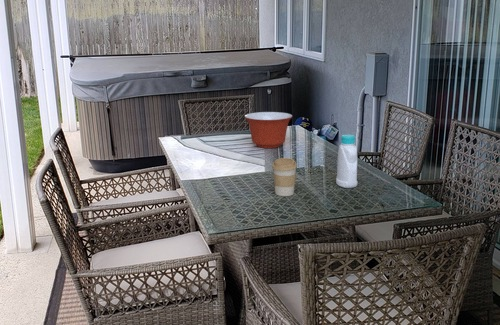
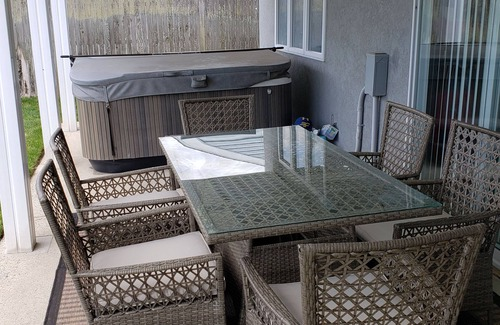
- bottle (347, 160)
- mixing bowl (268, 130)
- coffee cup (284, 176)
